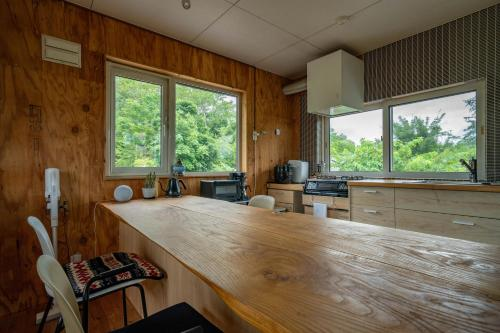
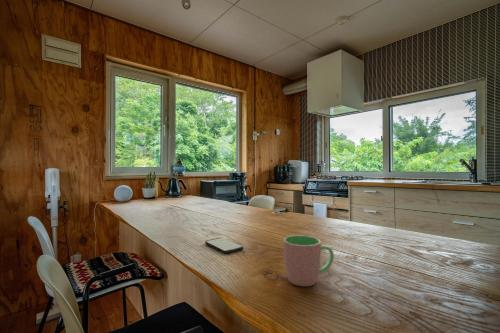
+ cup (308, 260)
+ smartphone (223, 244)
